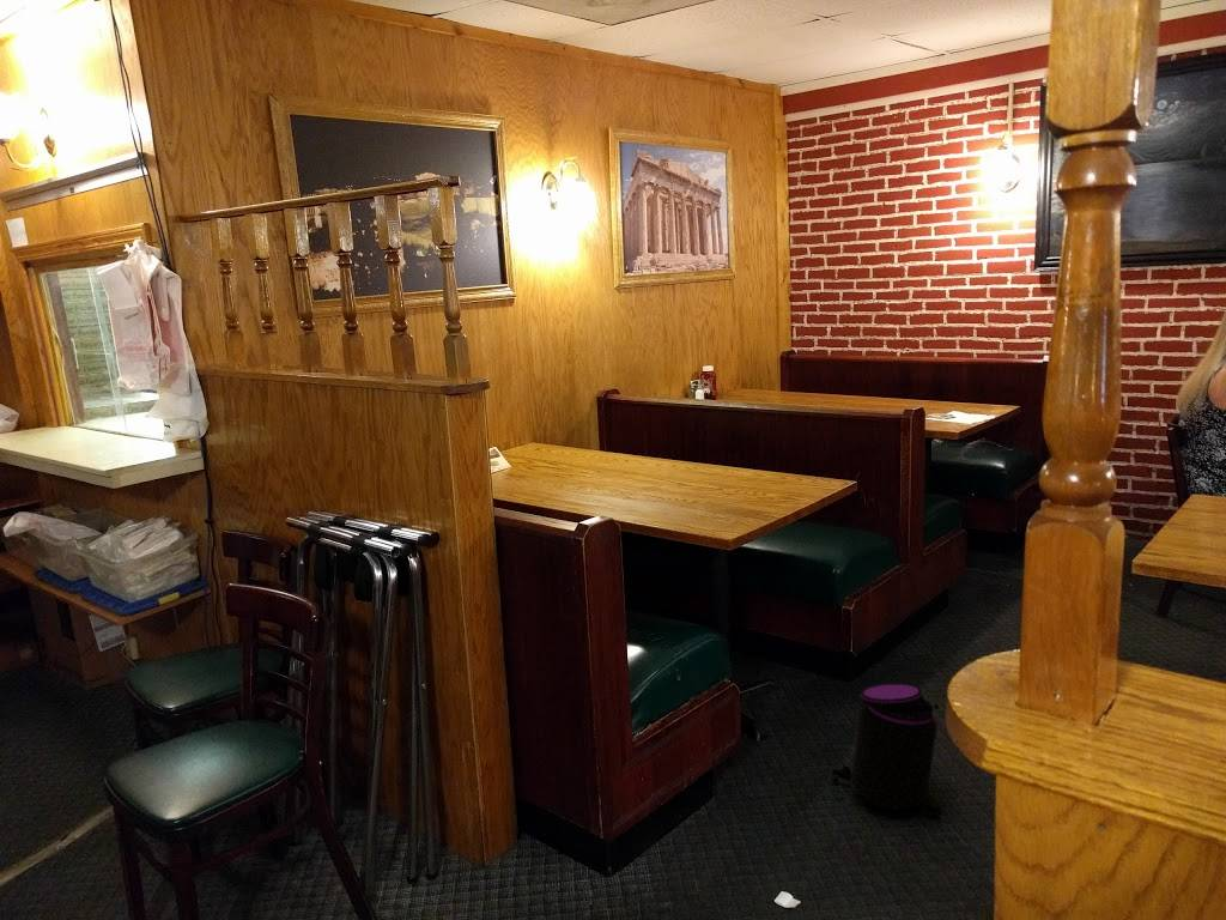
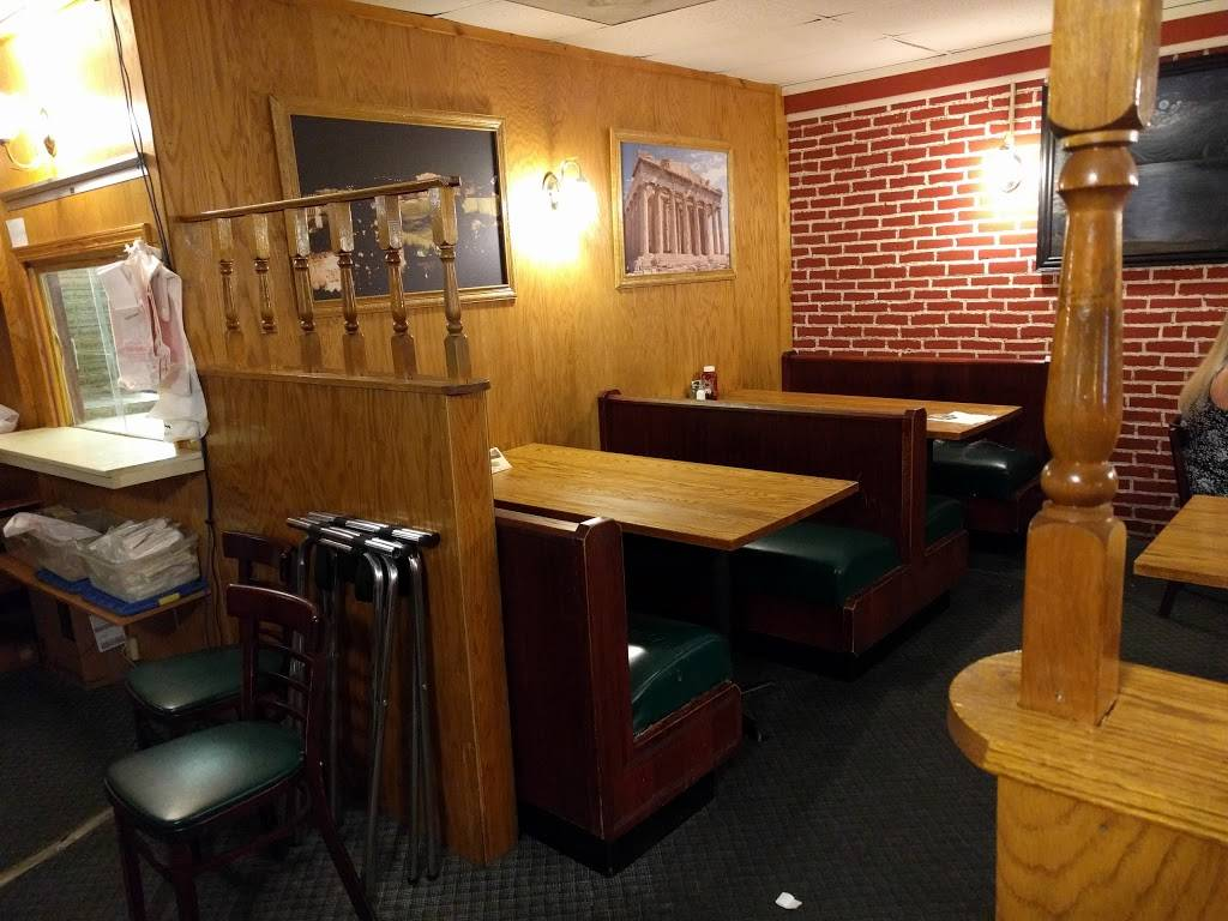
- trash can (888, 742)
